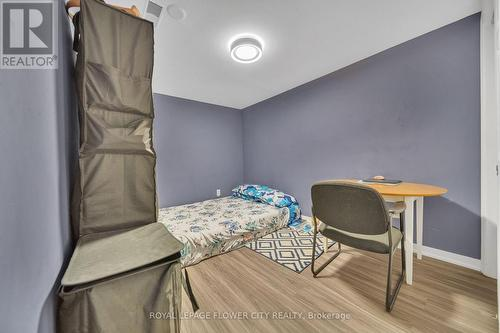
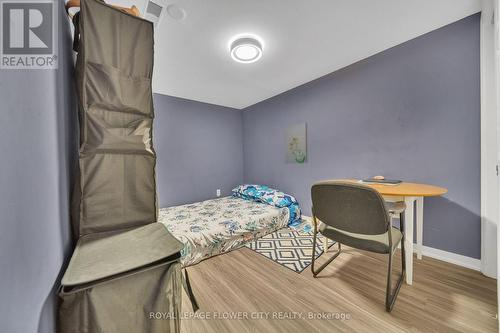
+ wall art (295, 144)
